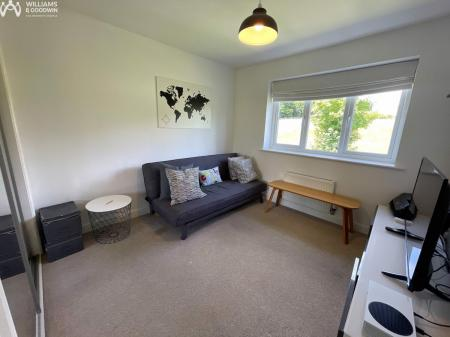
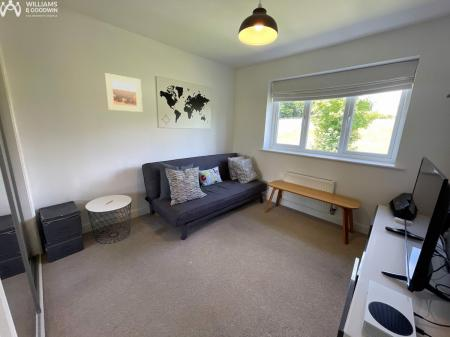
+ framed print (124, 94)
